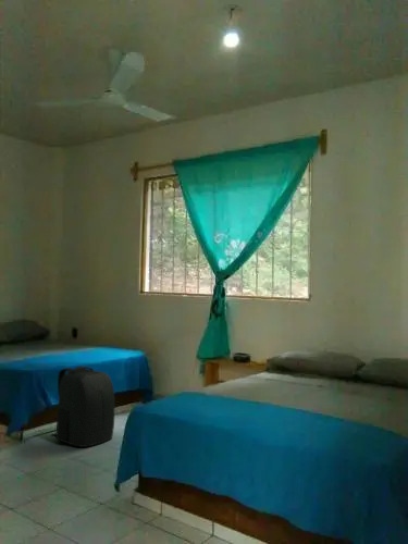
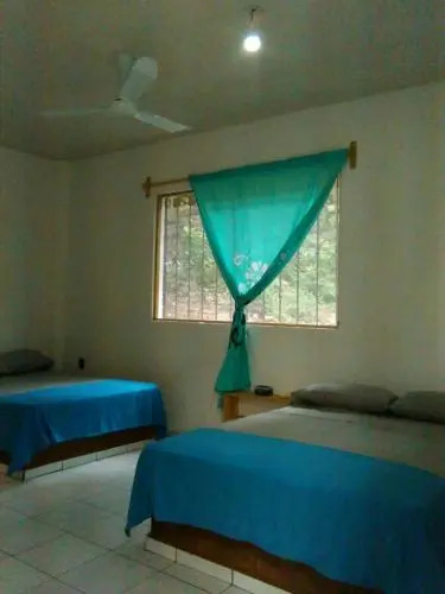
- backpack (82, 401)
